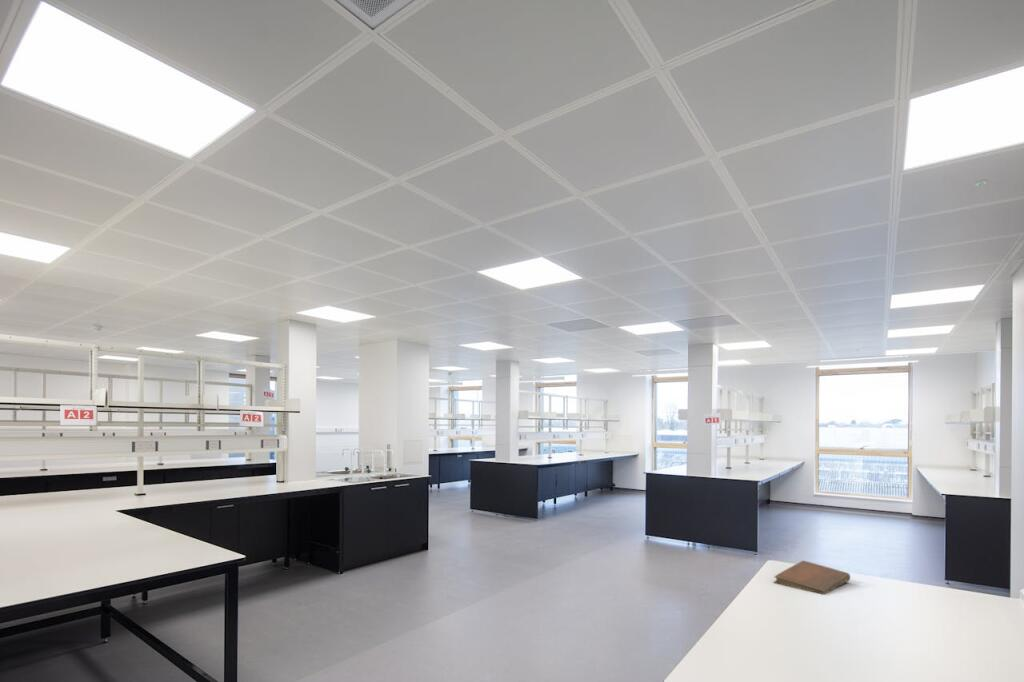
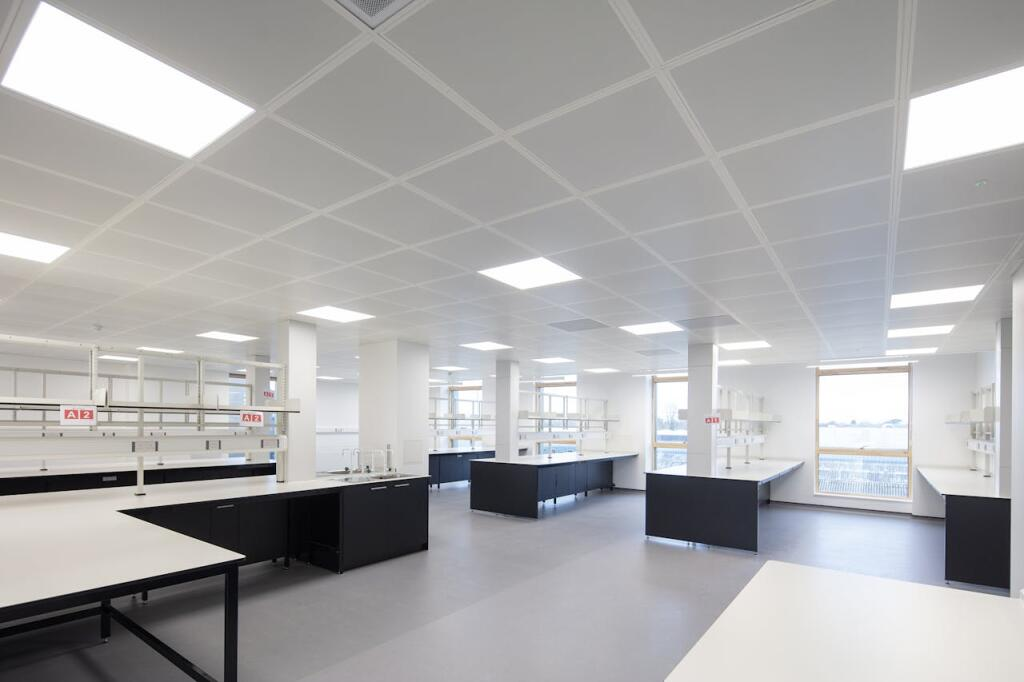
- notebook (812, 578)
